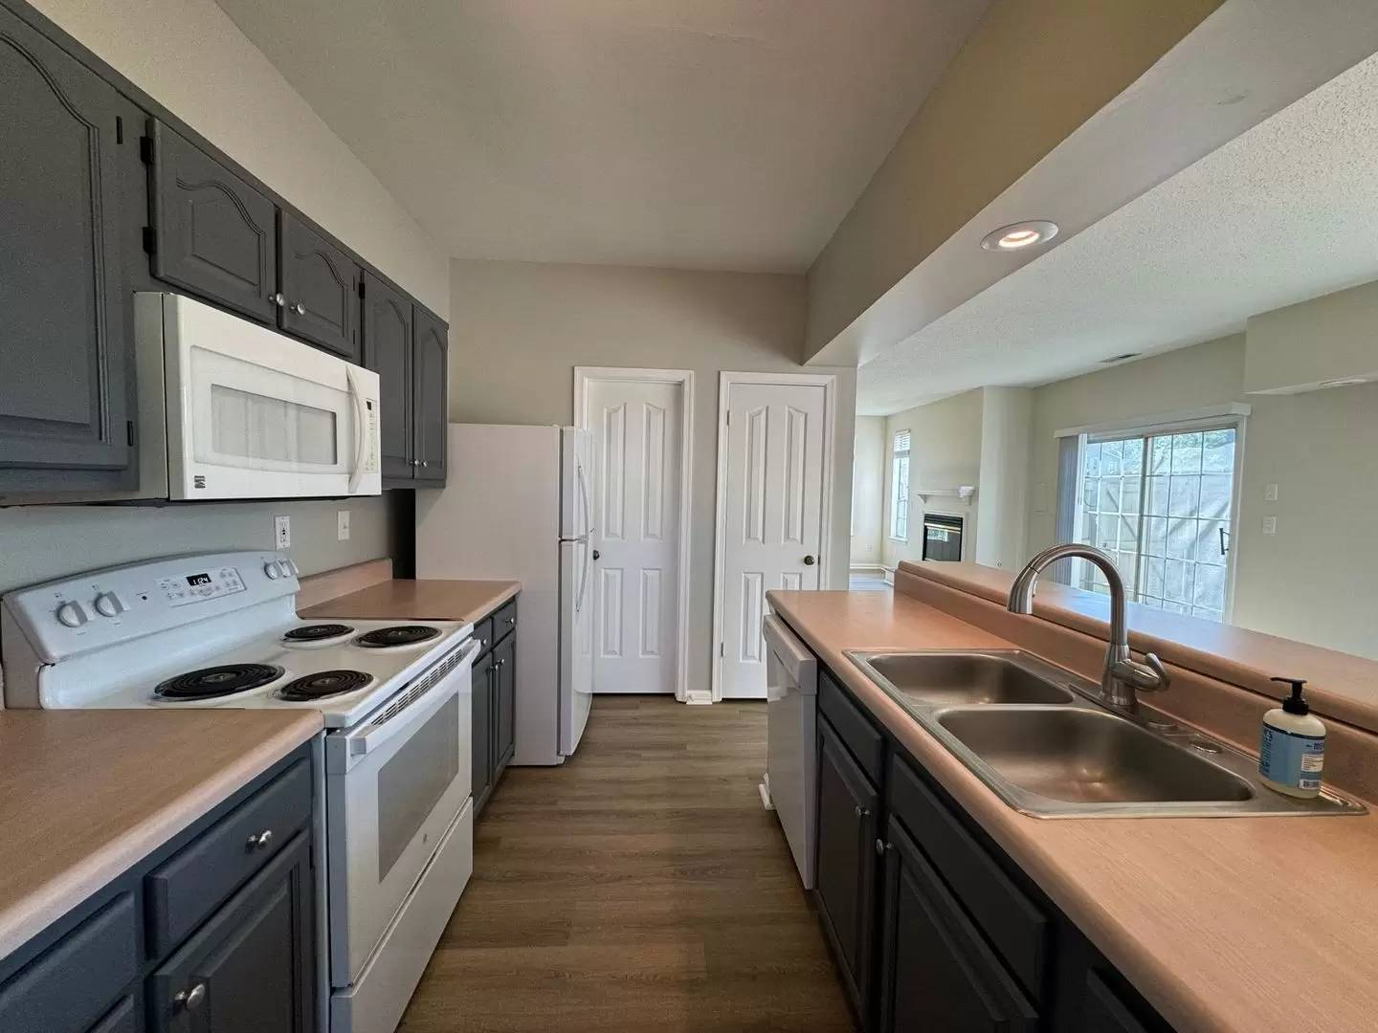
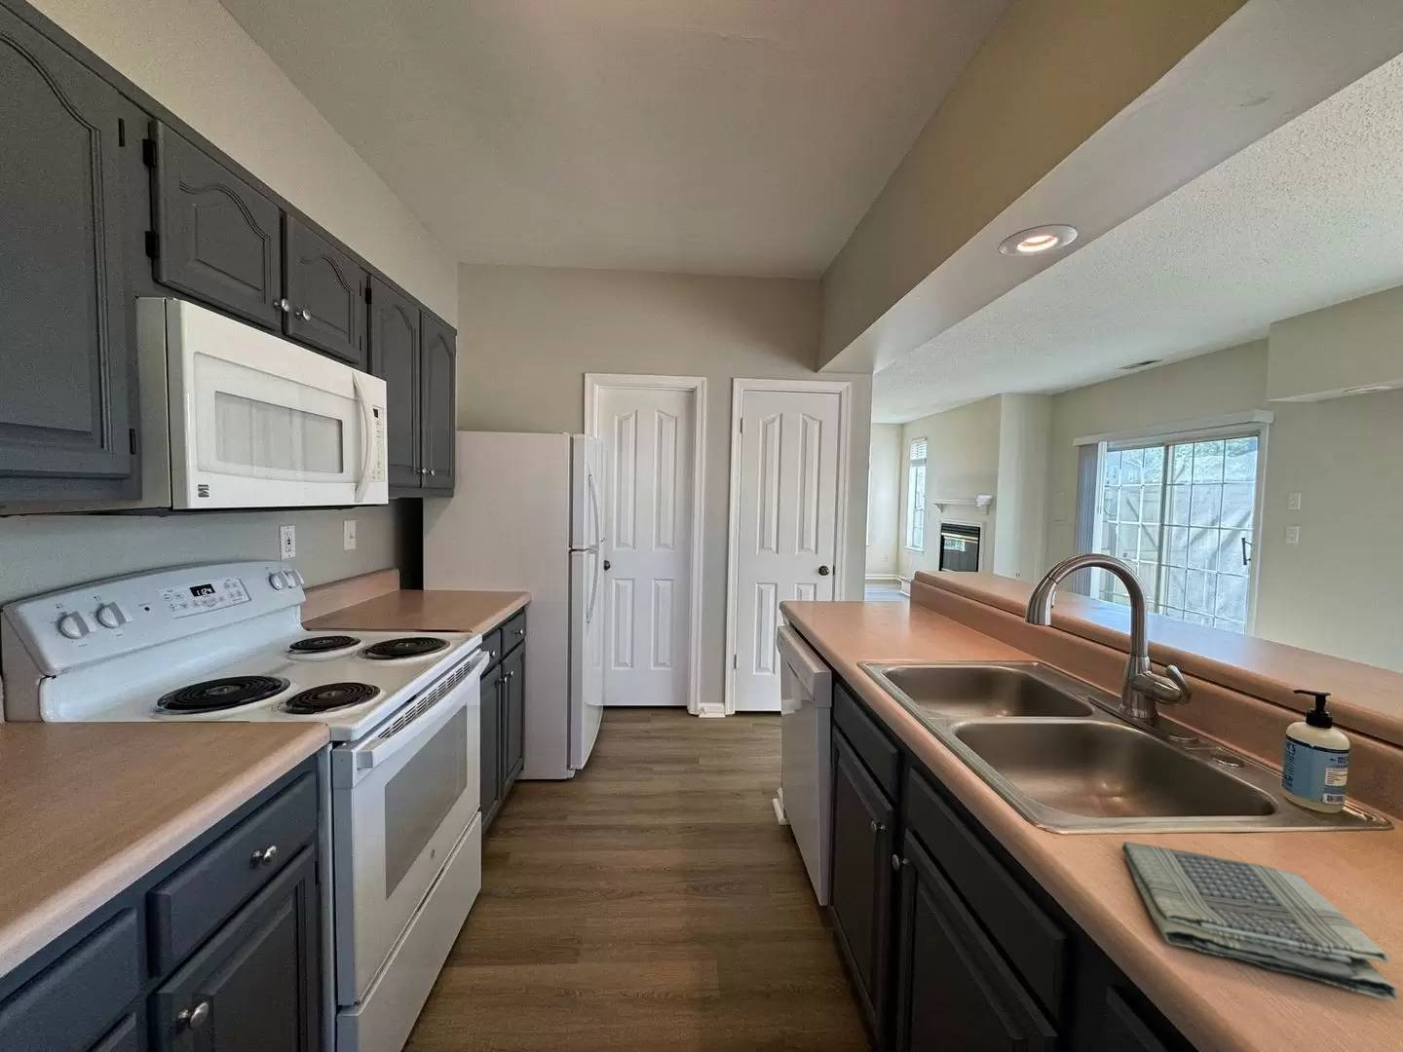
+ dish towel (1237, 902)
